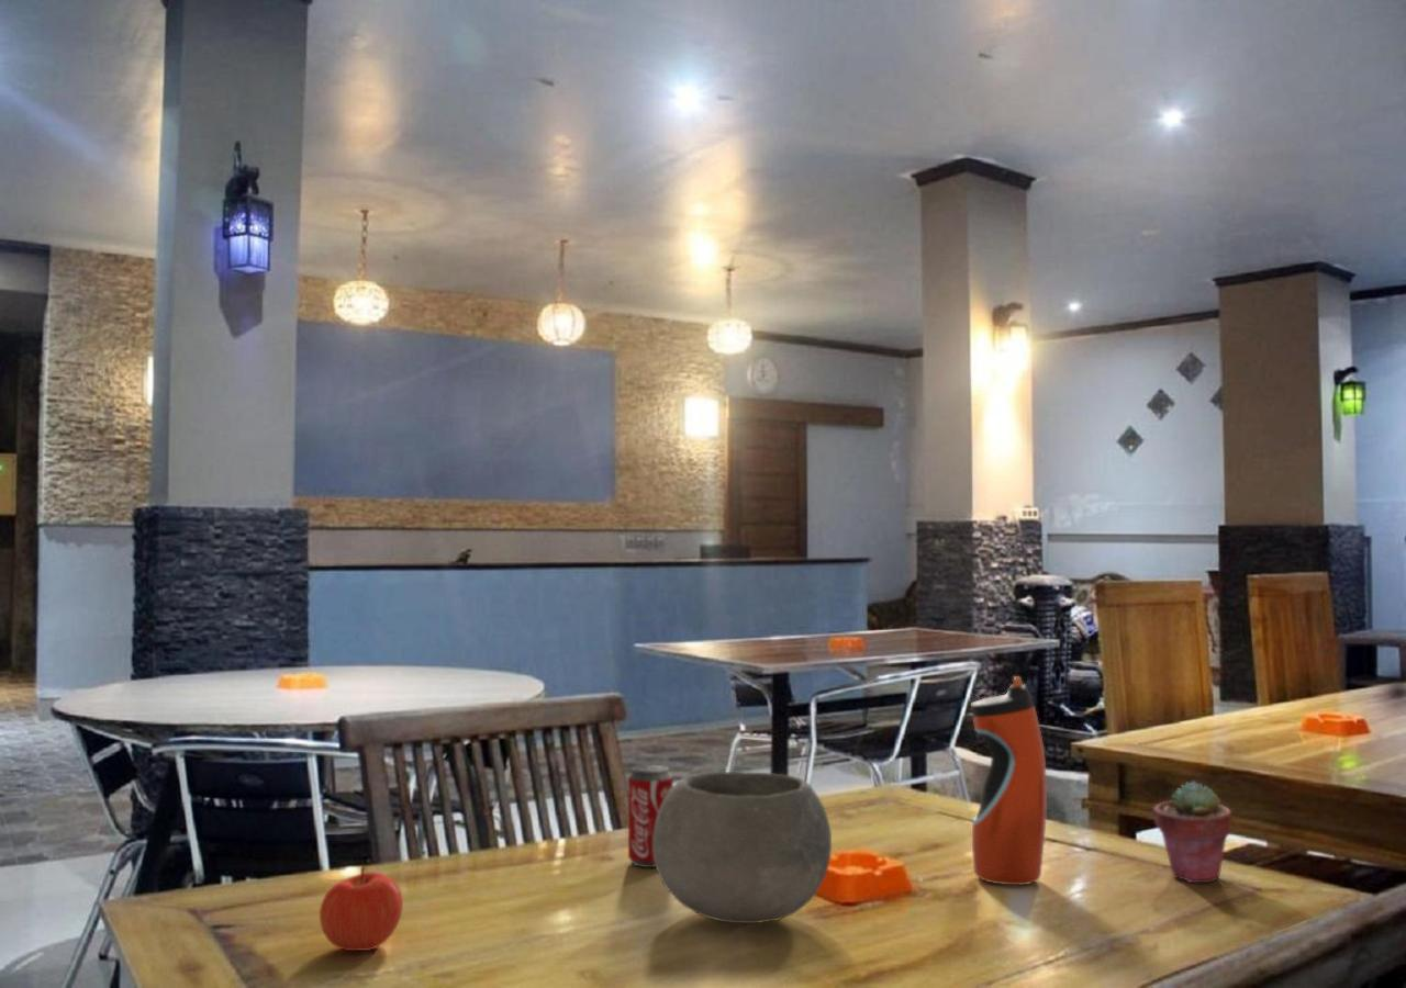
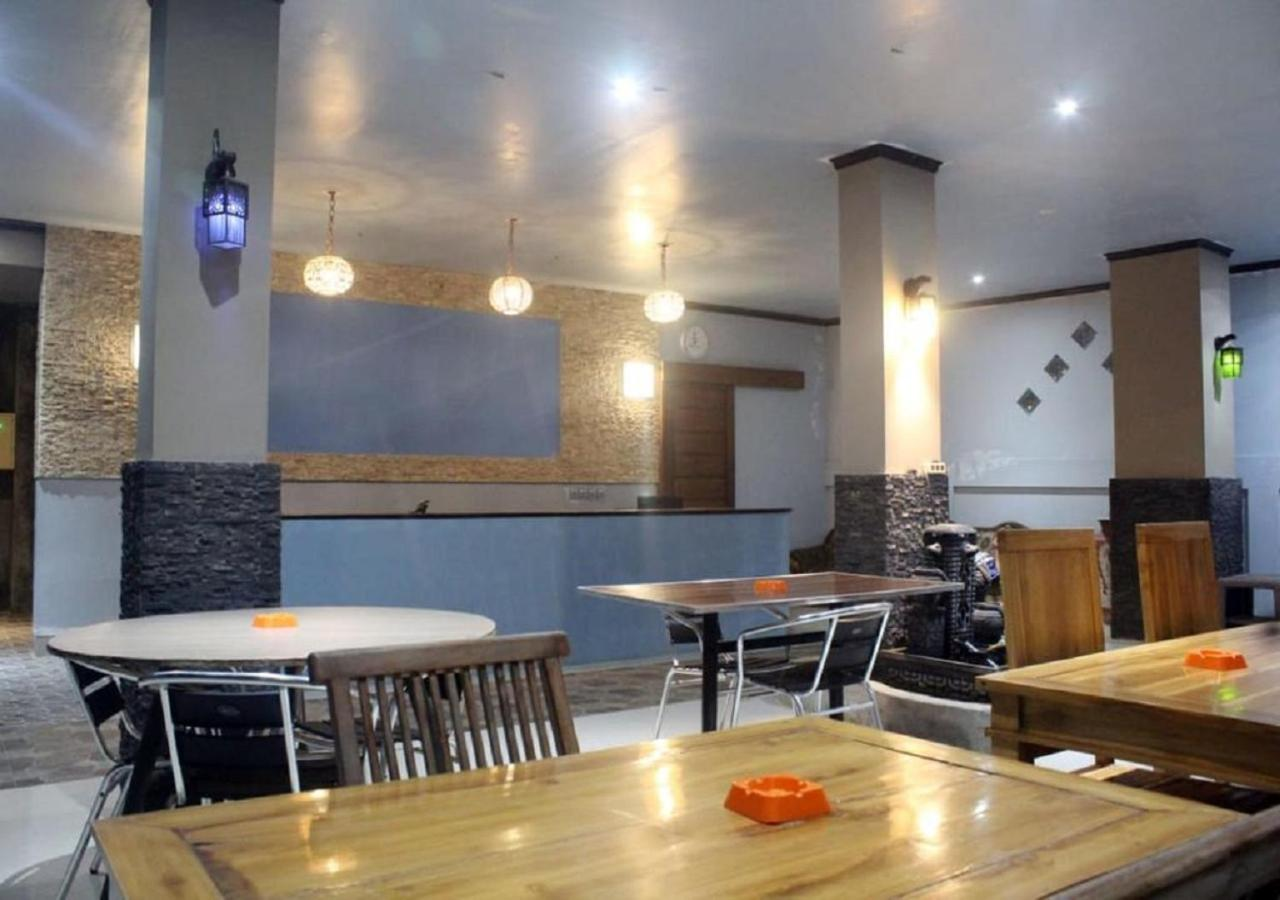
- potted succulent (1193, 828)
- apple (361, 906)
- water bottle (1007, 776)
- bowl (741, 847)
- beverage can (650, 815)
